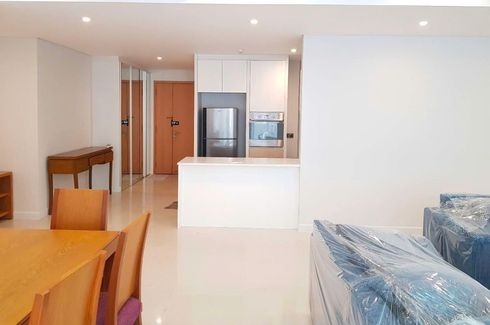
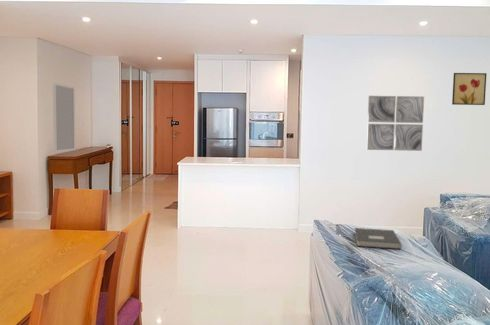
+ book (376, 237)
+ wall art (468, 89)
+ wall art (394, 122)
+ home mirror (64, 118)
